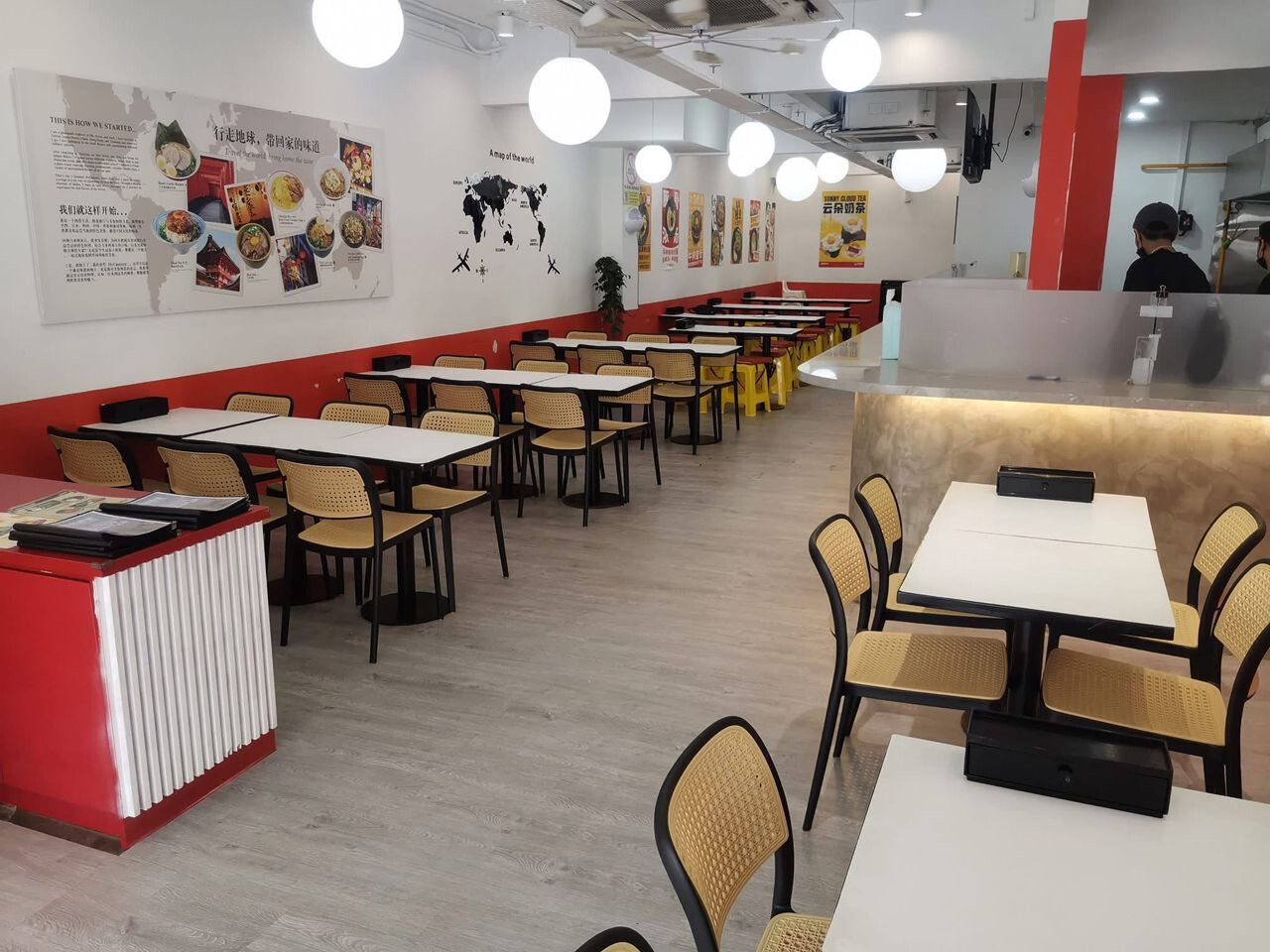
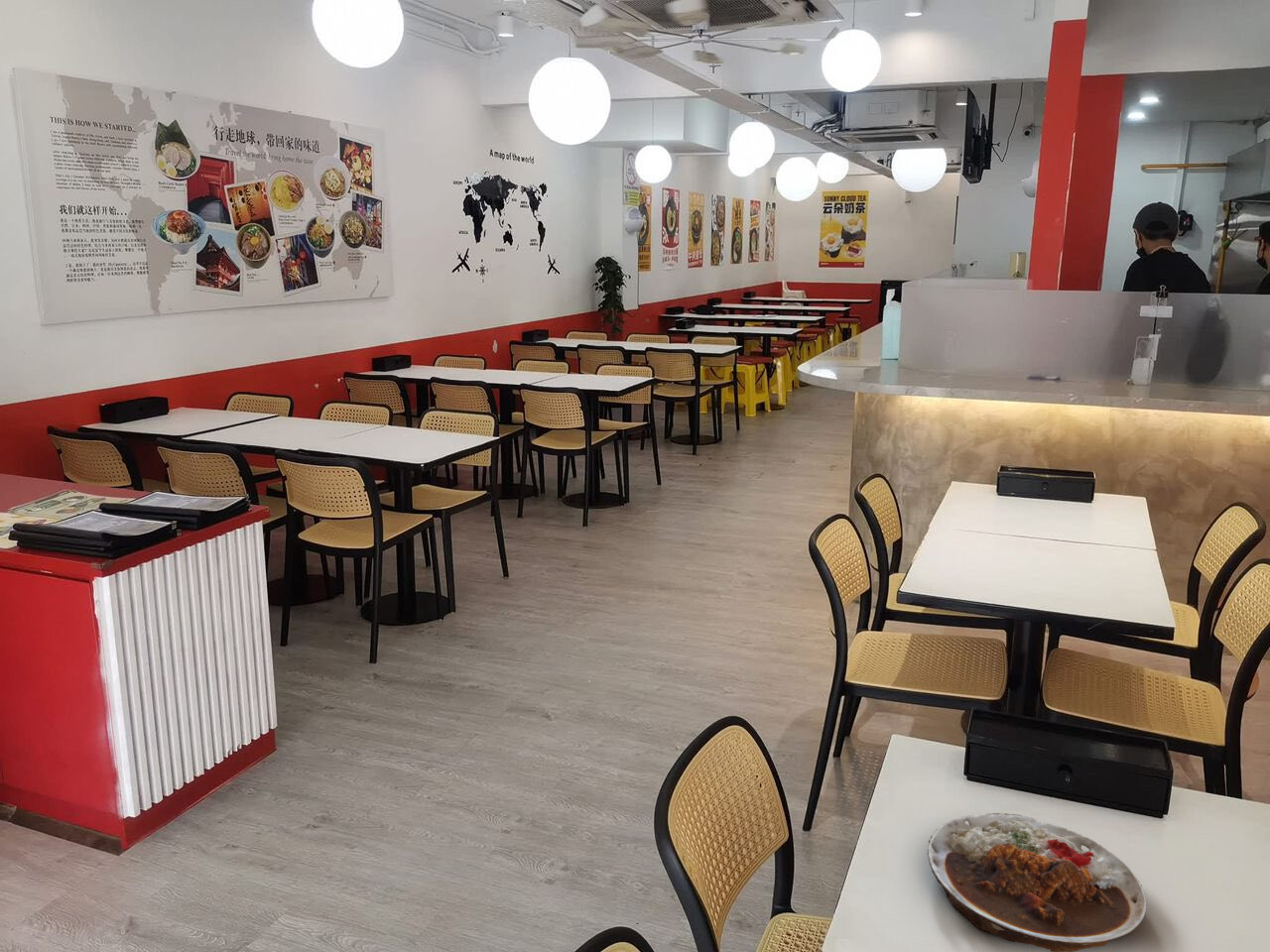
+ plate (1032, 872)
